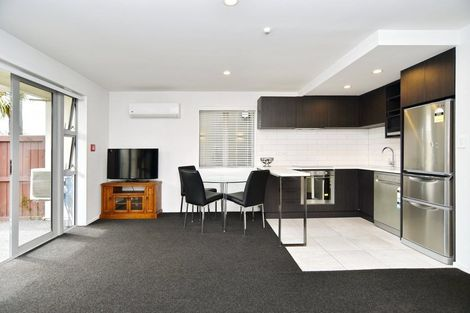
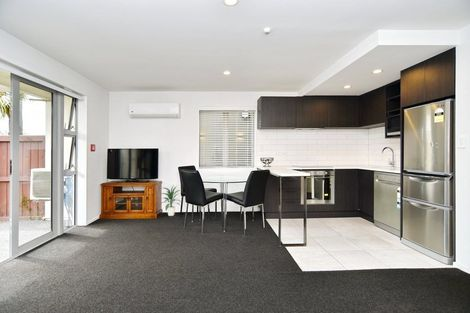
+ indoor plant (171, 199)
